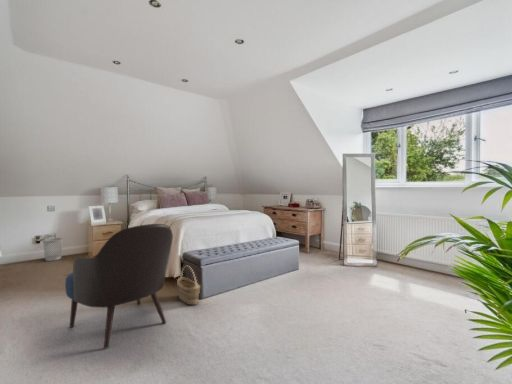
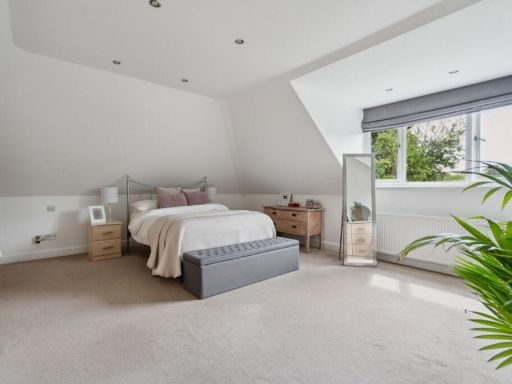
- basket (188, 283)
- wastebasket (52, 249)
- armchair (124, 273)
